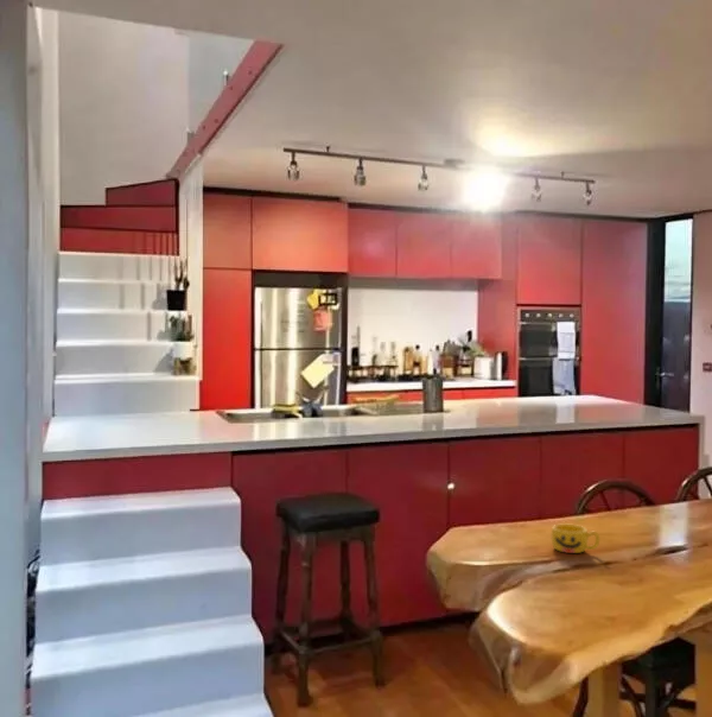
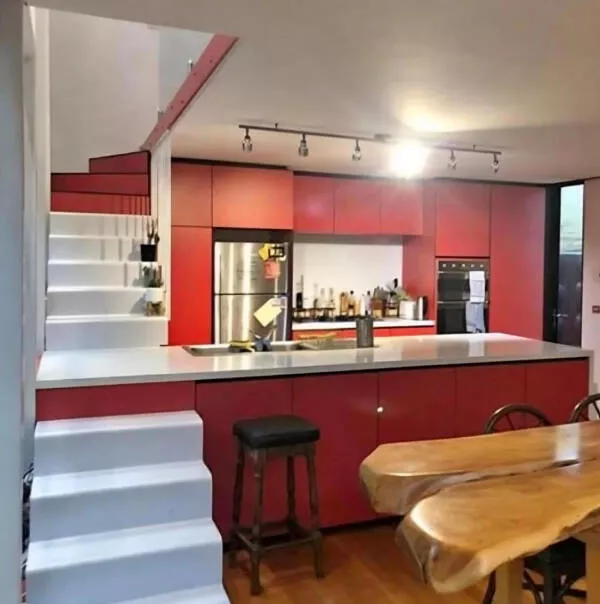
- cup (574, 539)
